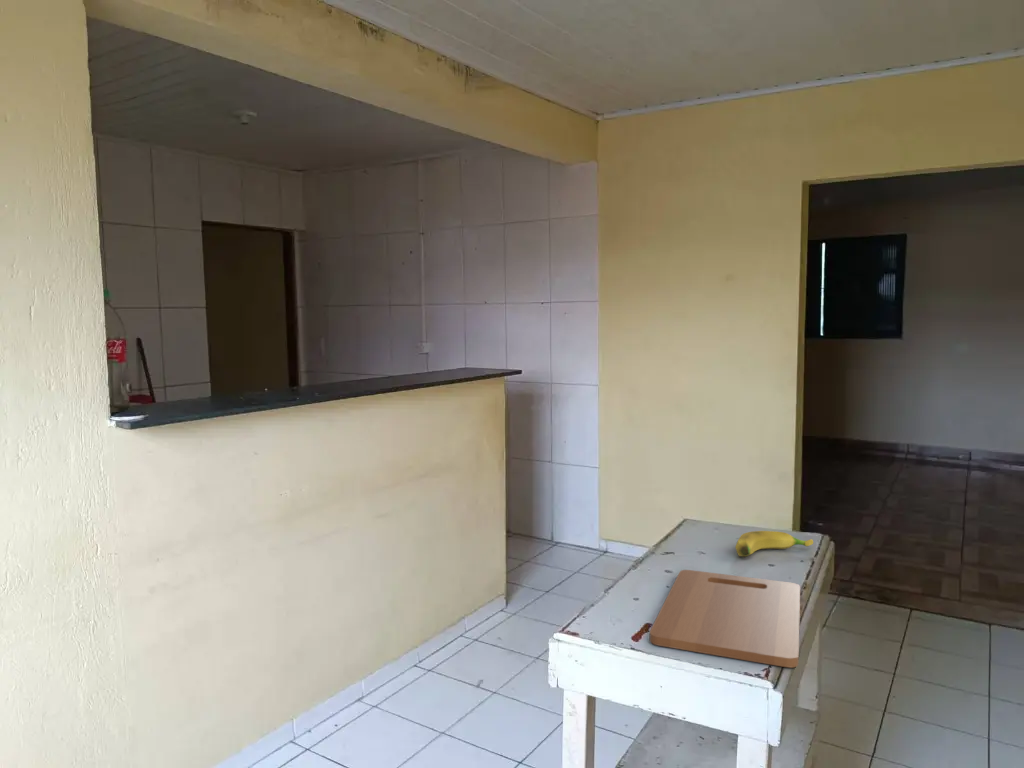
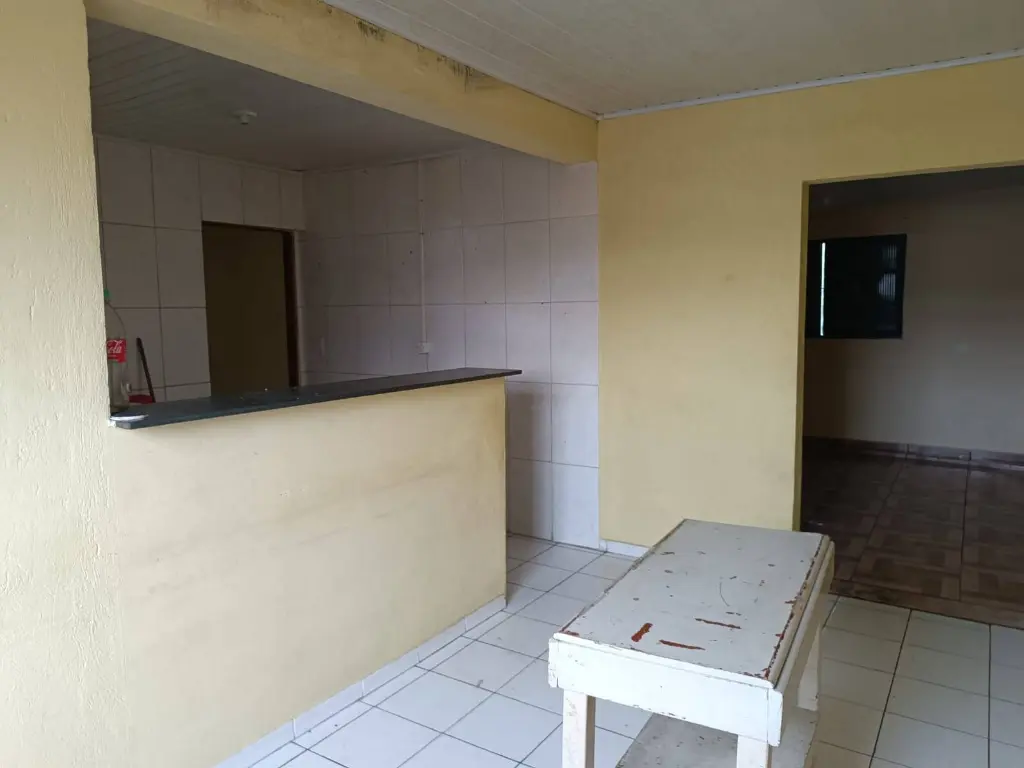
- cutting board (730, 611)
- banana (771, 544)
